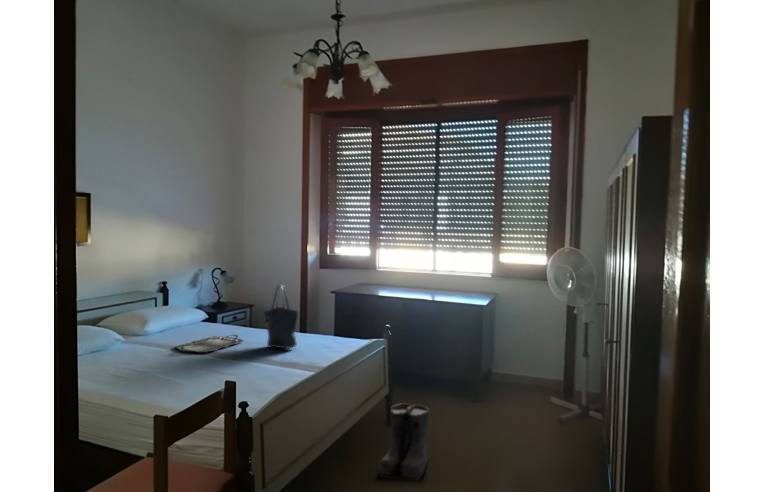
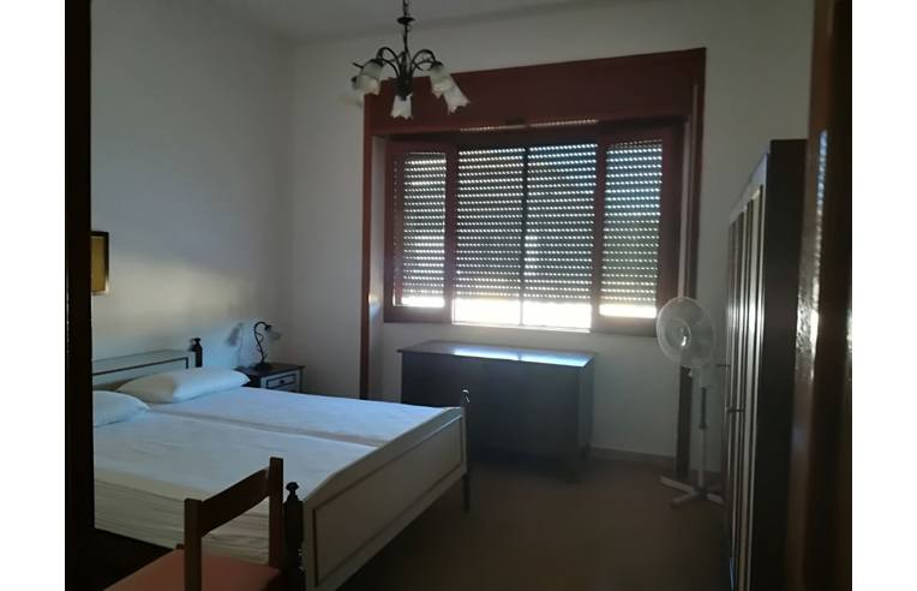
- serving tray (210, 343)
- tote bag (279, 315)
- boots (405, 439)
